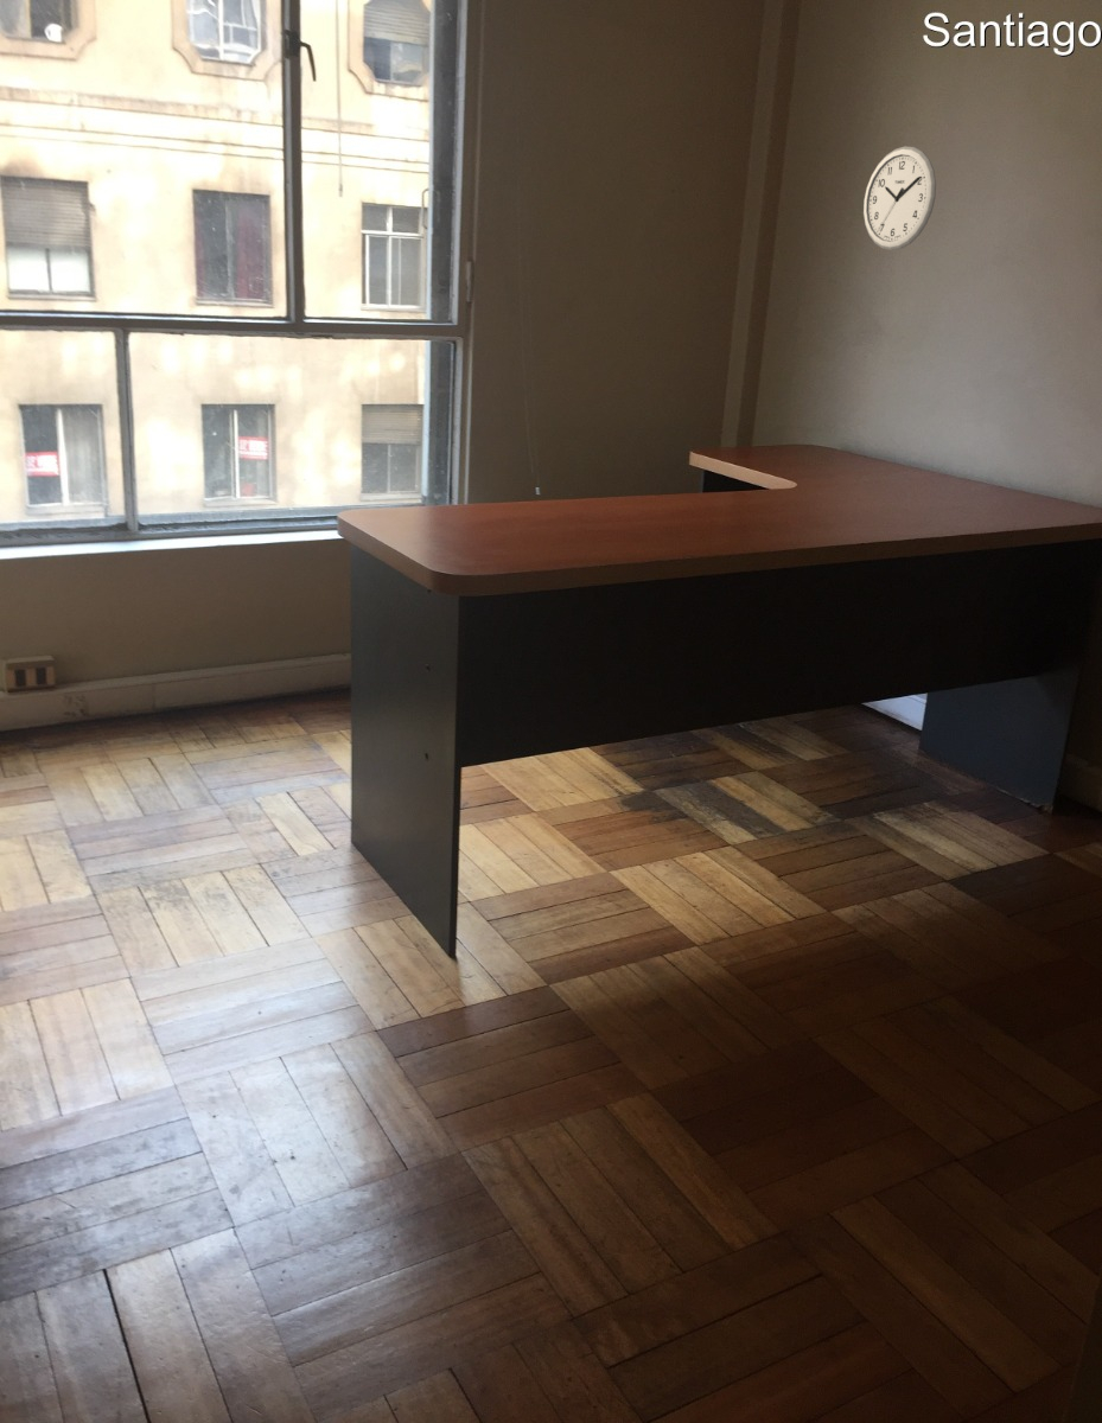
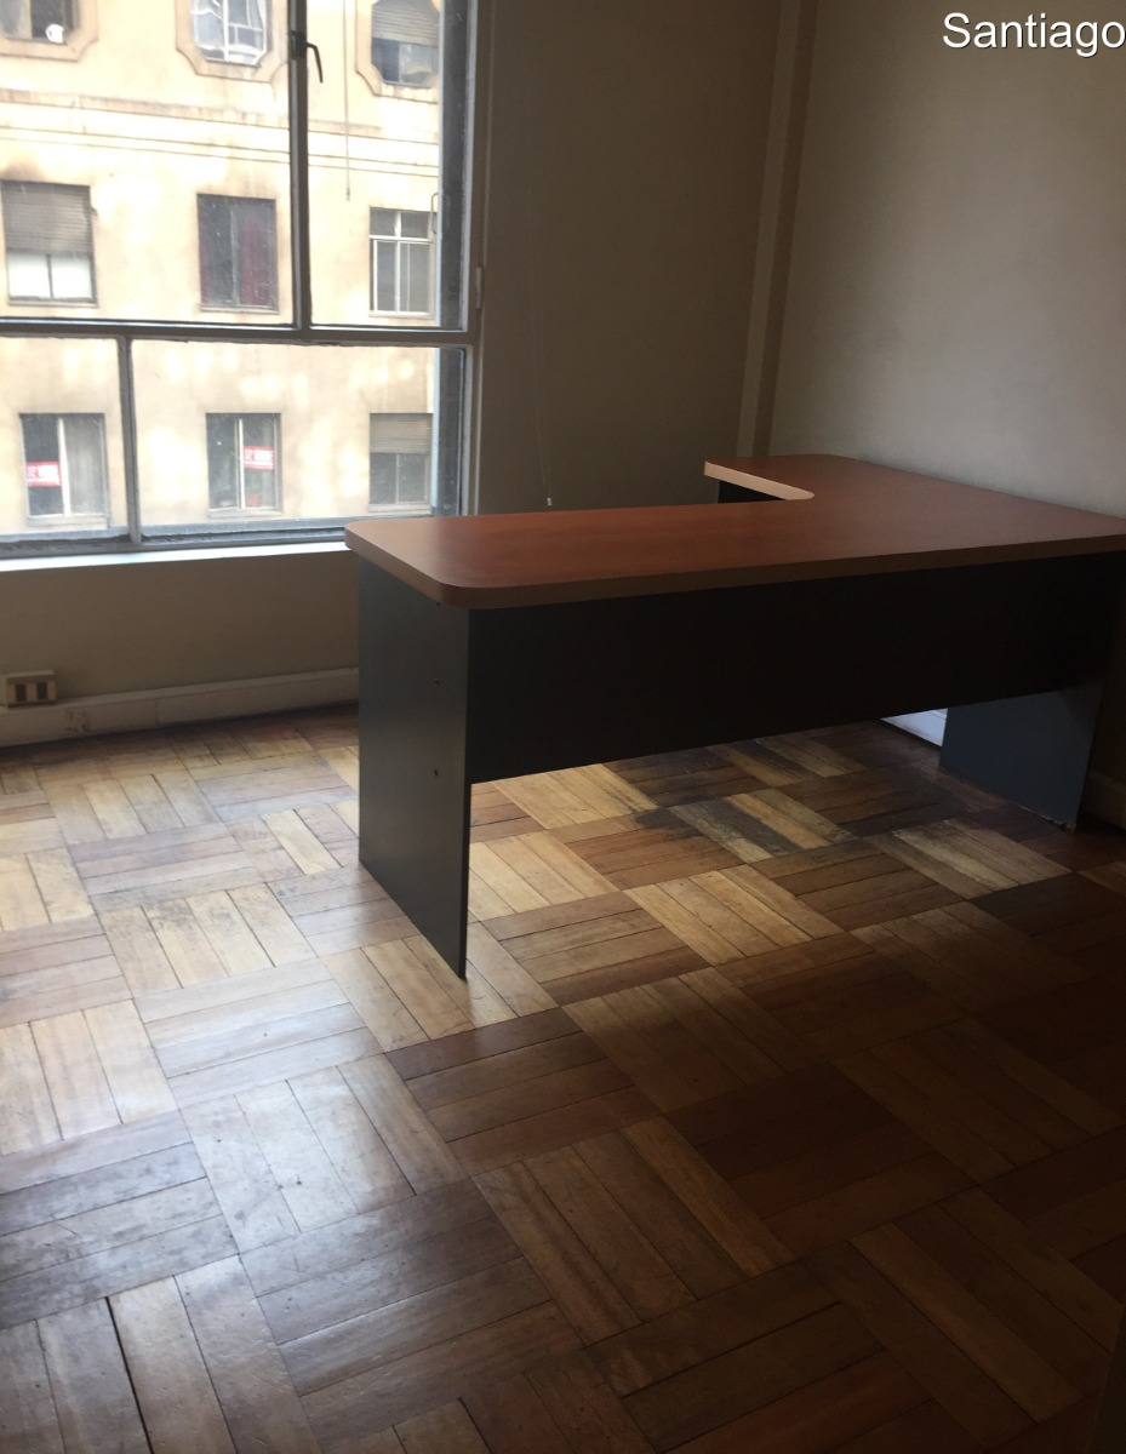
- wall clock (897, 198)
